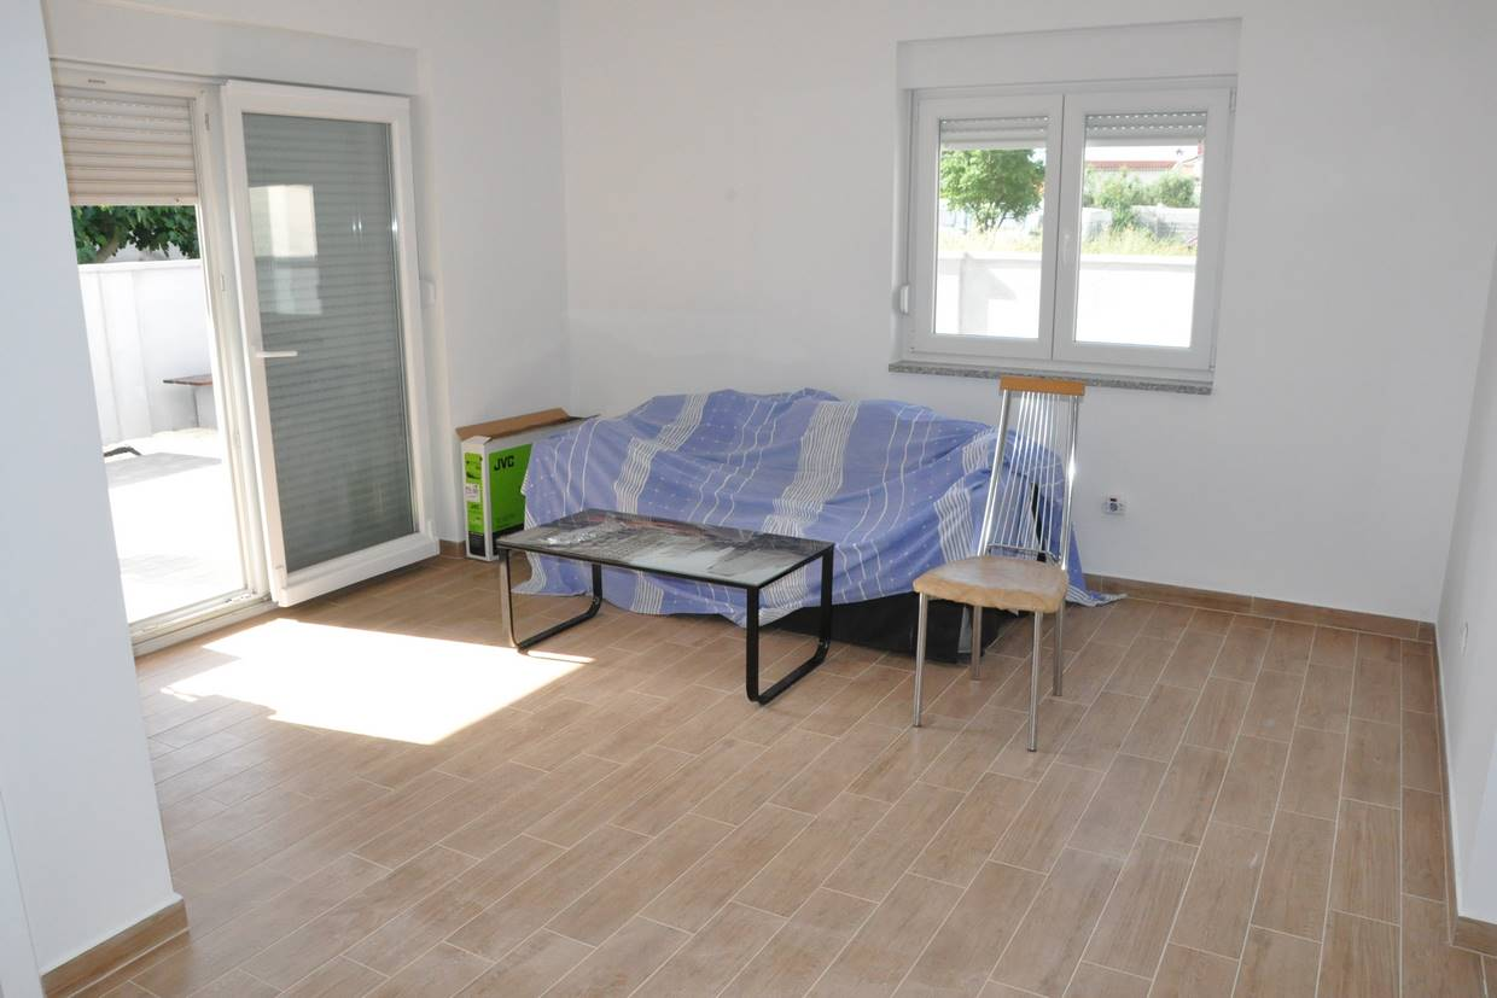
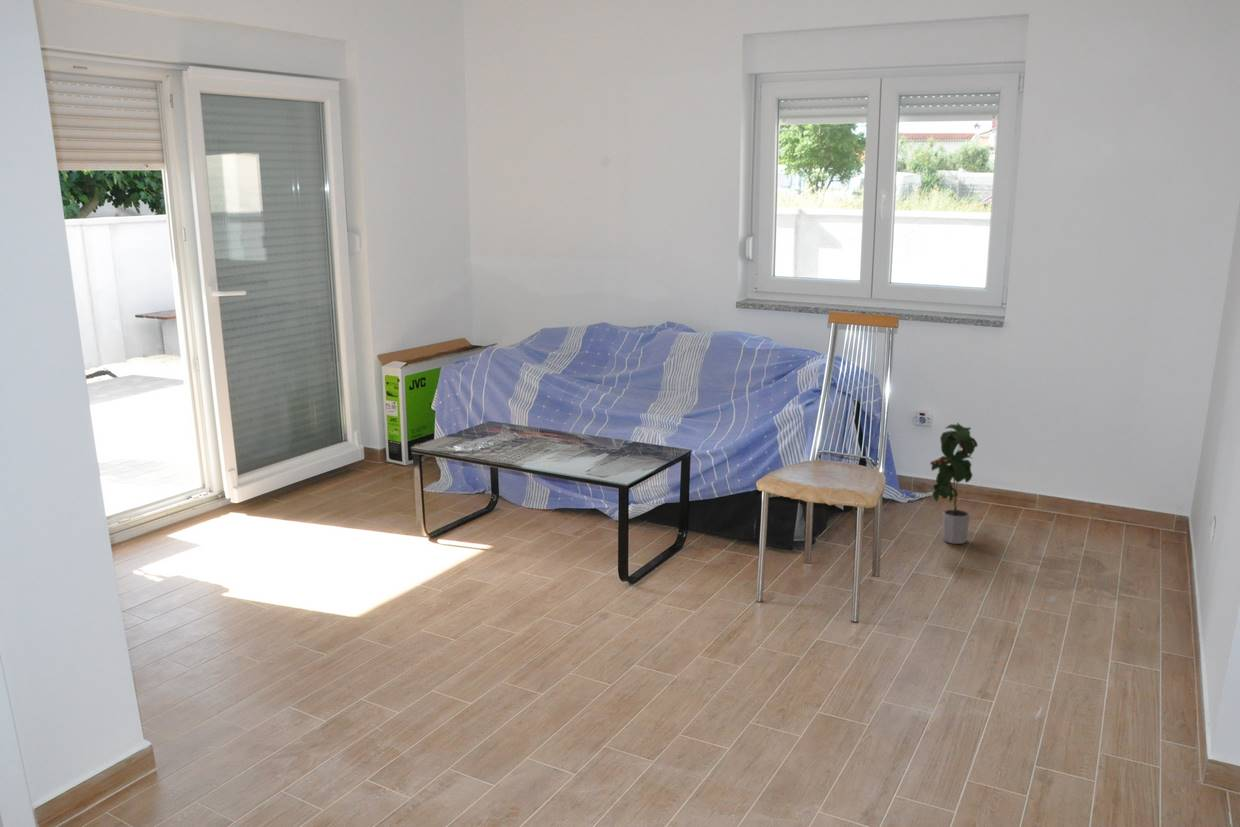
+ potted plant (954, 483)
